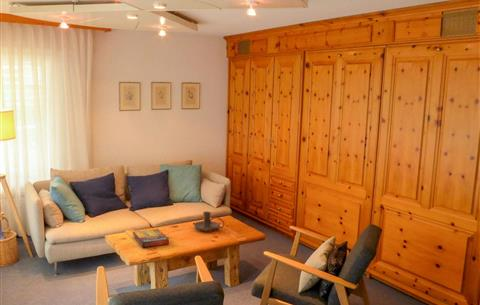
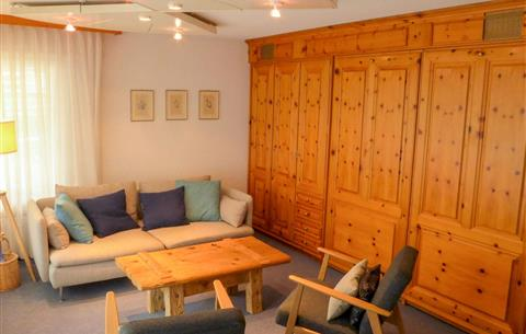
- game compilation box (150, 237)
- candle holder (209, 221)
